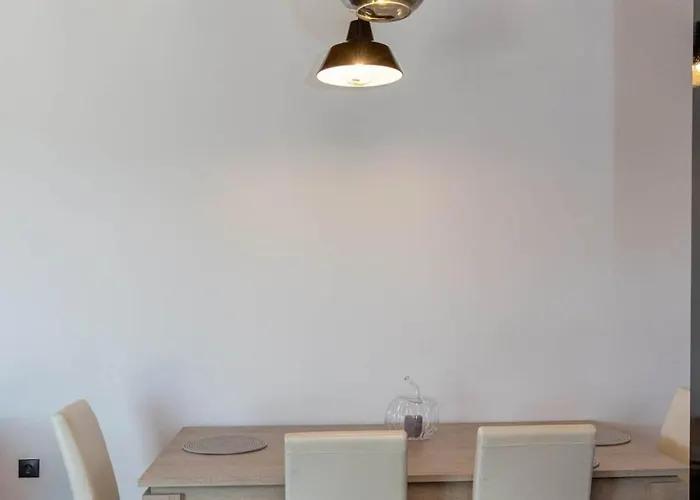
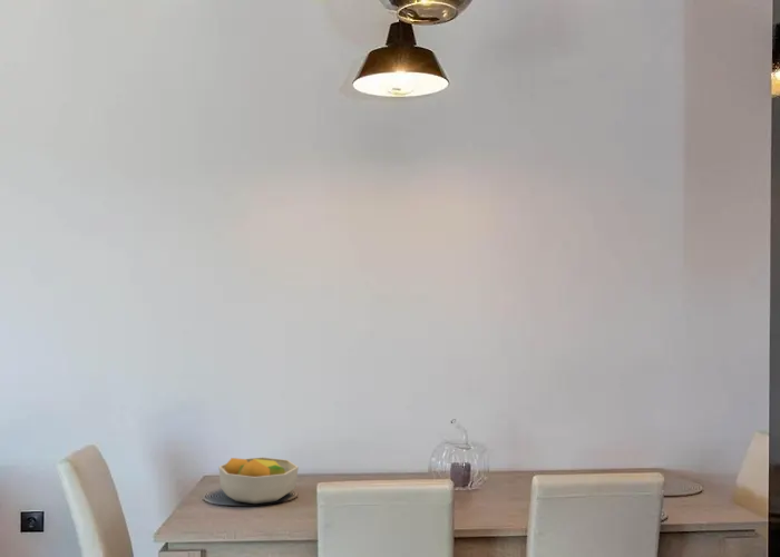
+ fruit bowl (259, 473)
